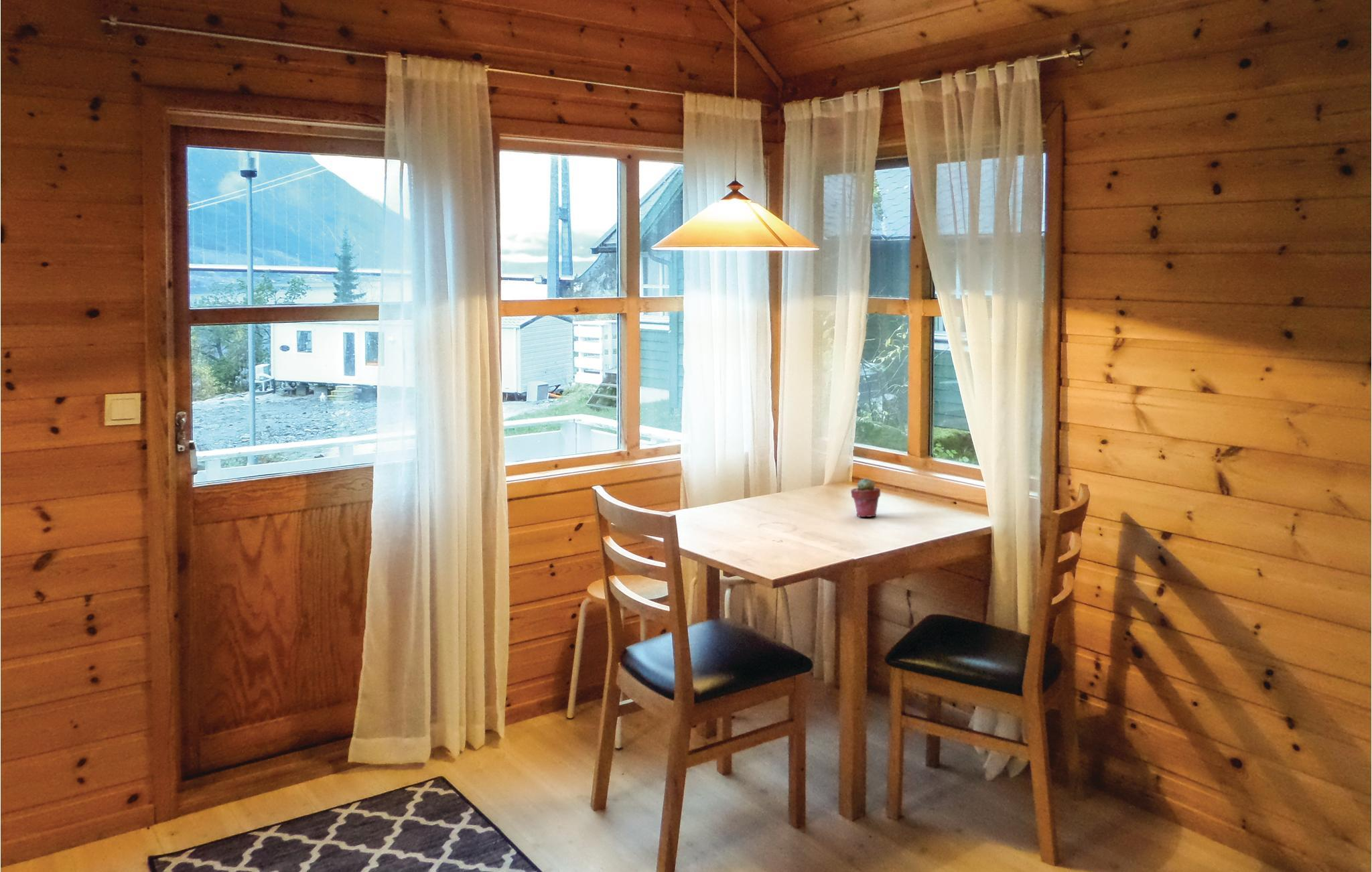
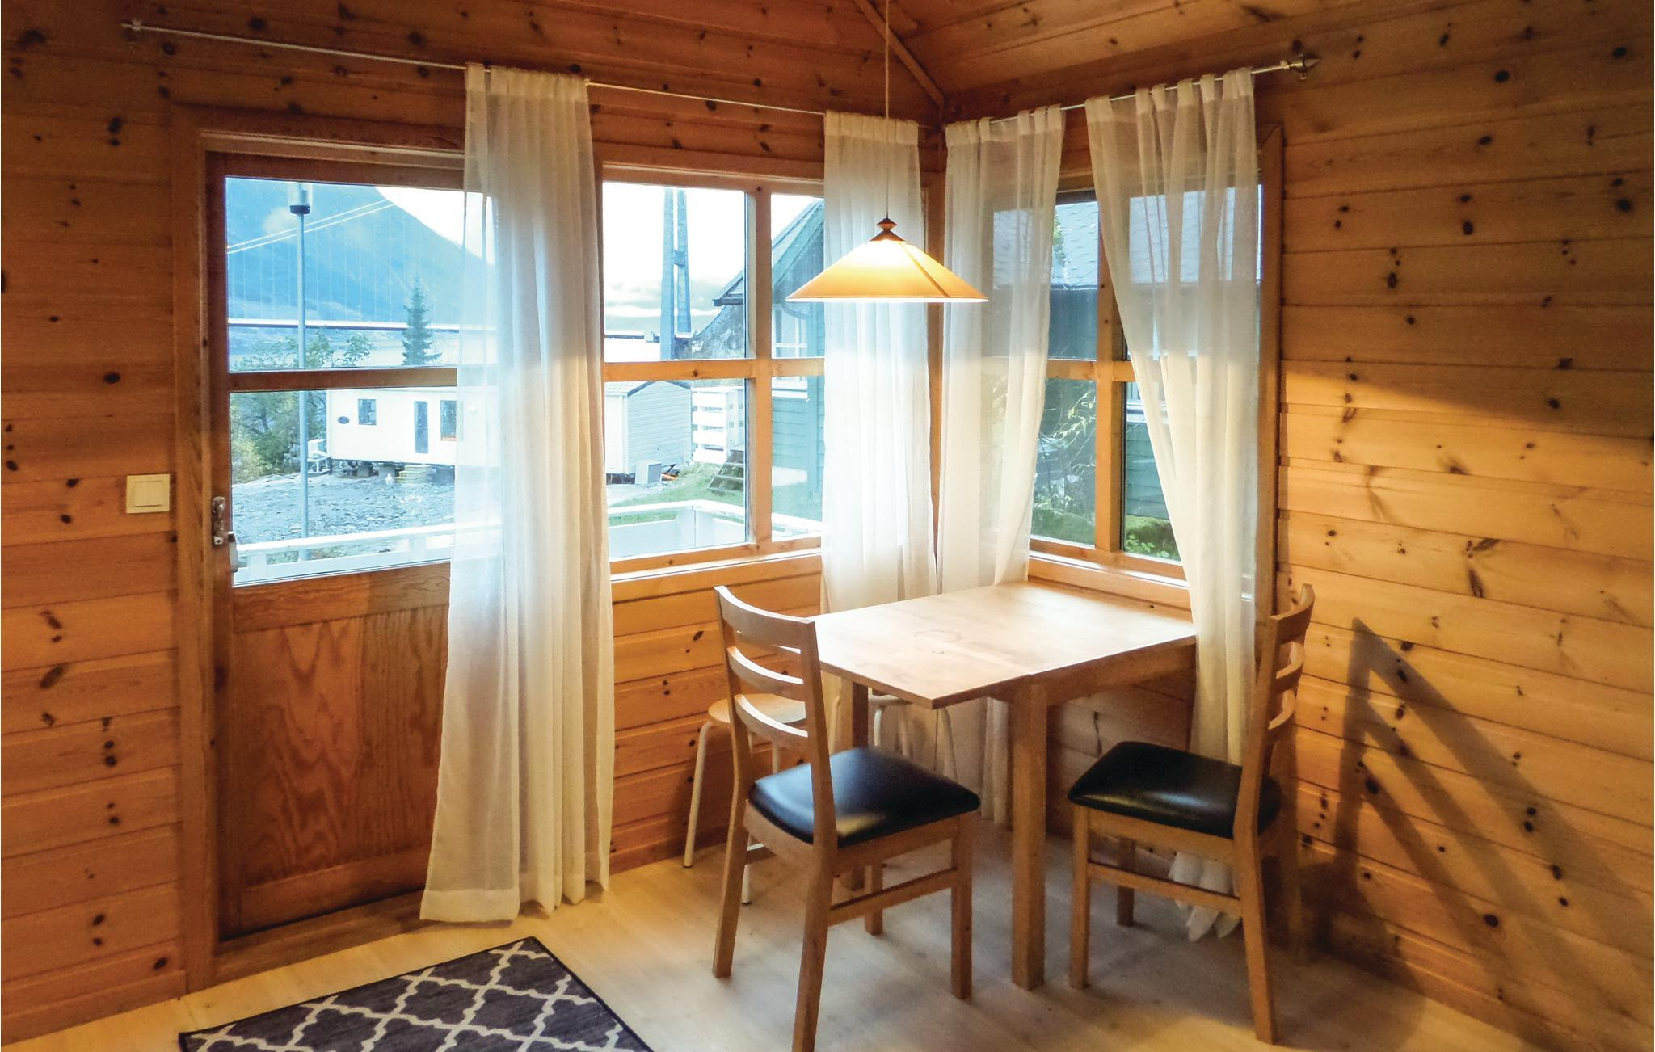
- potted succulent (866, 496)
